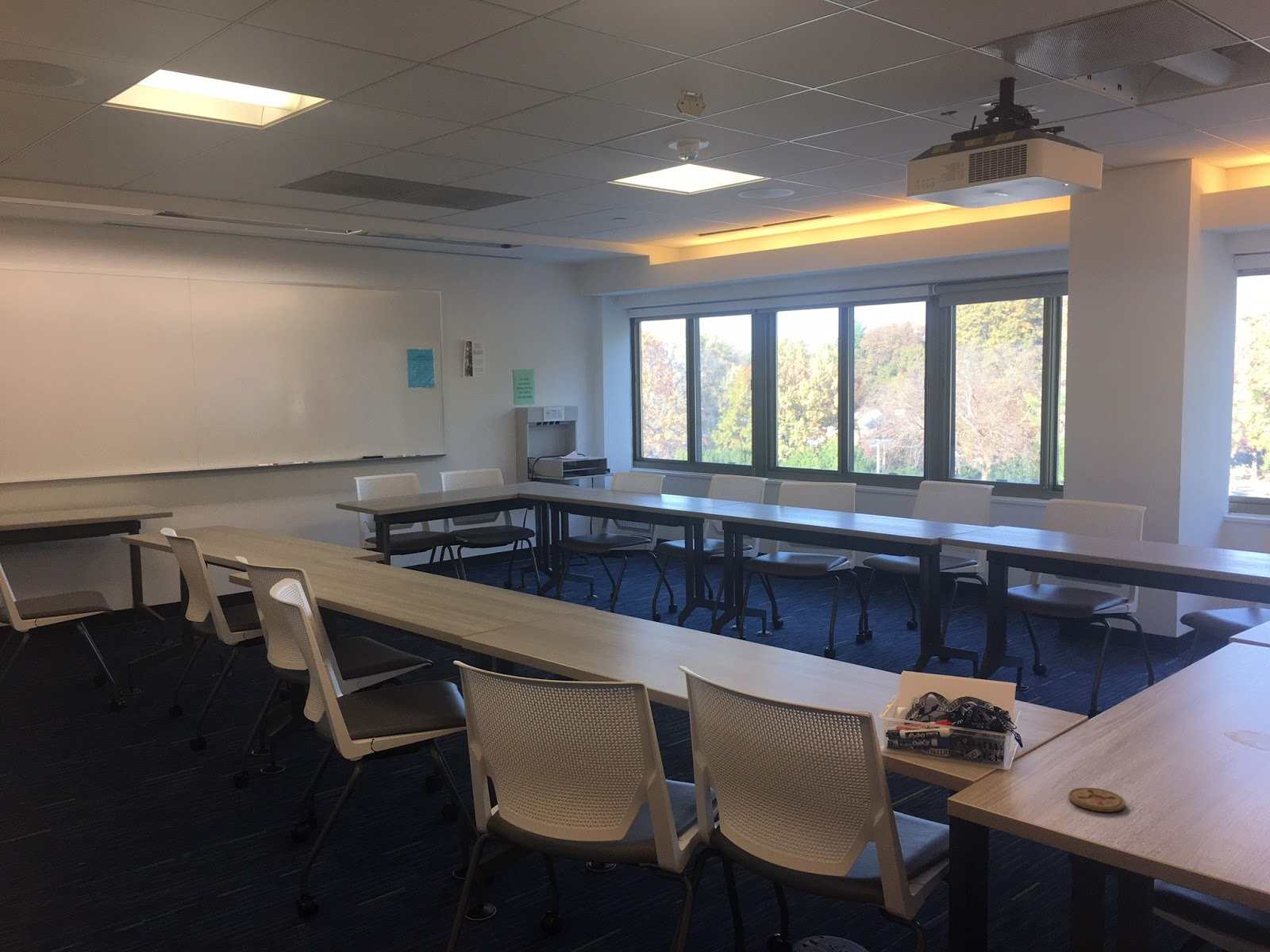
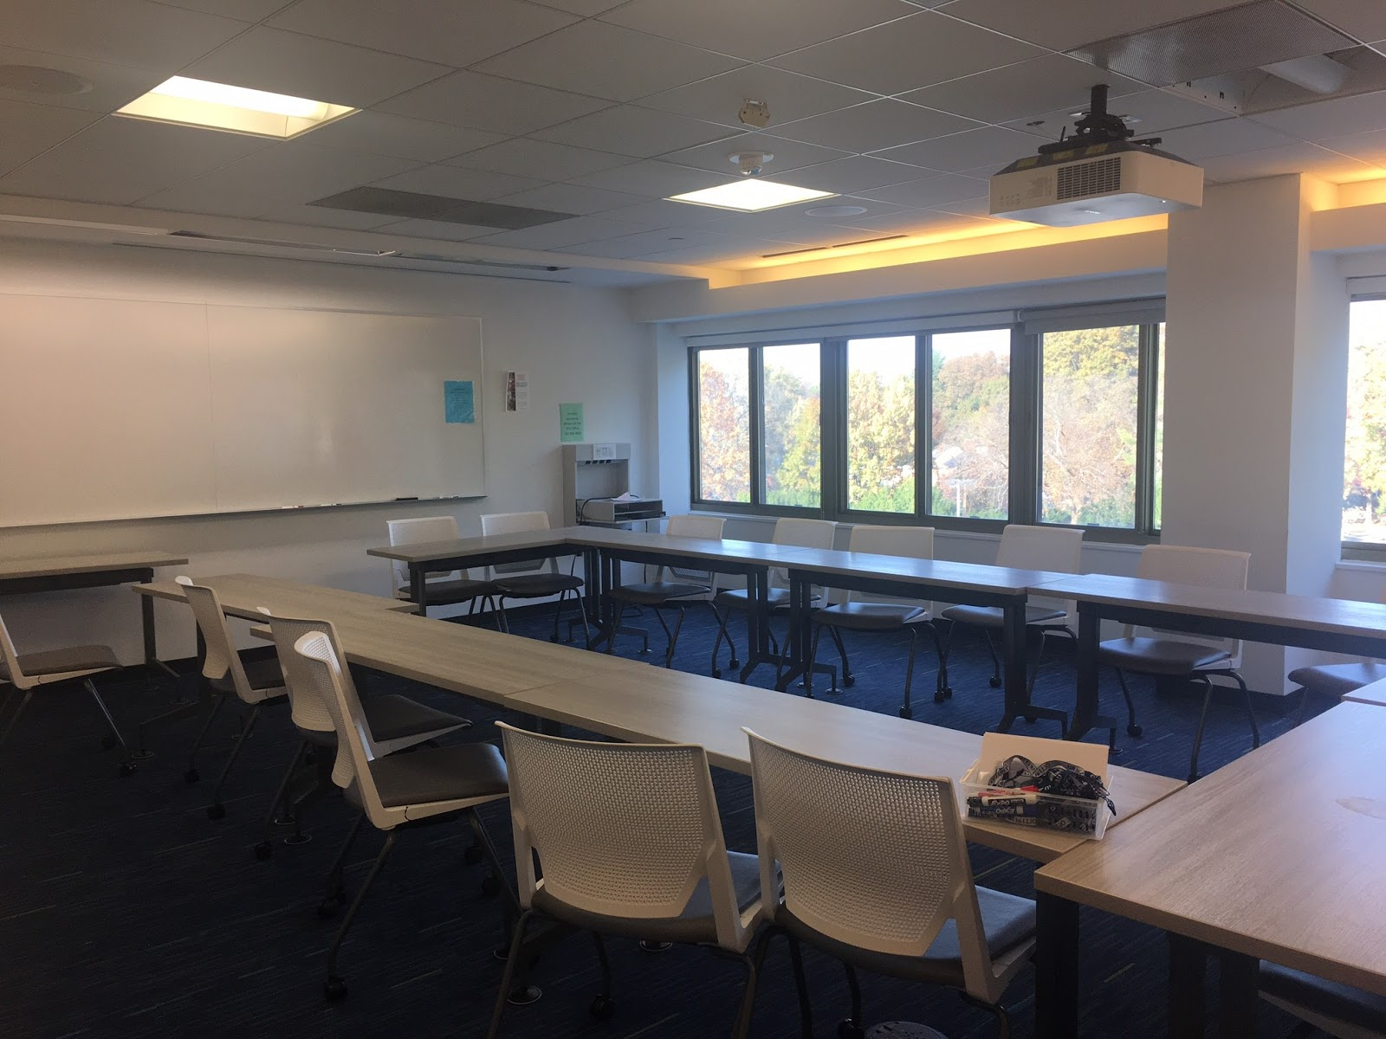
- coaster (1096, 799)
